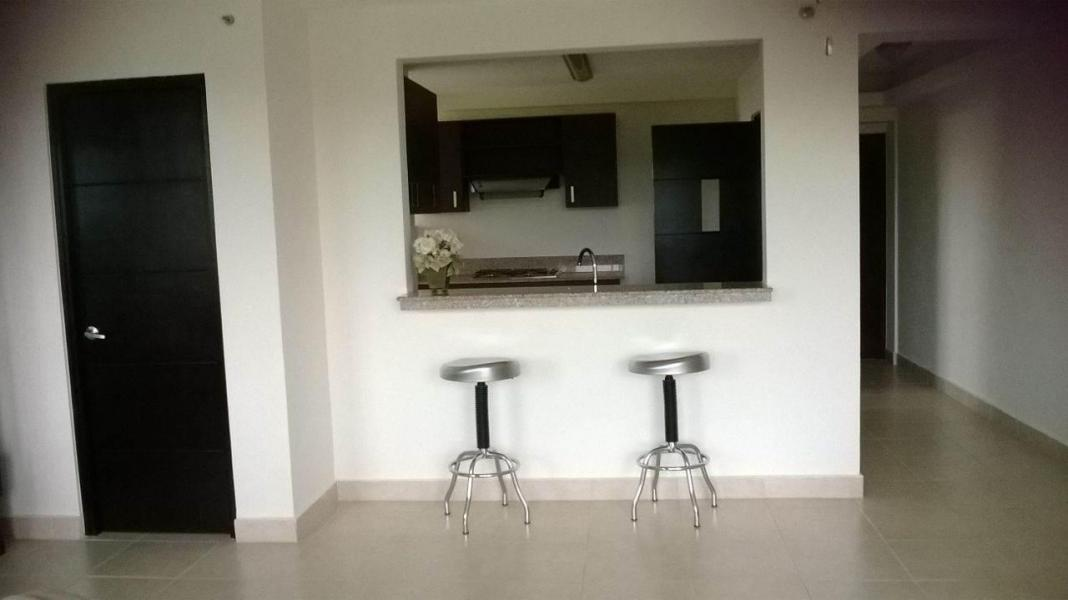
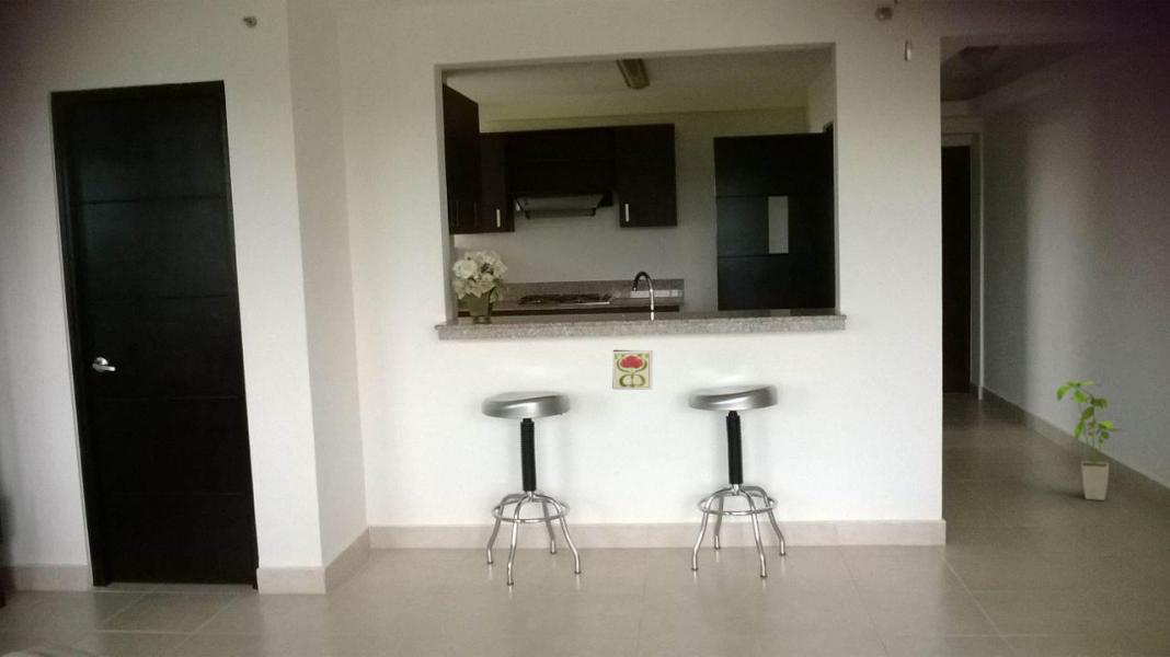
+ house plant (1088, 442)
+ decorative tile (632, 369)
